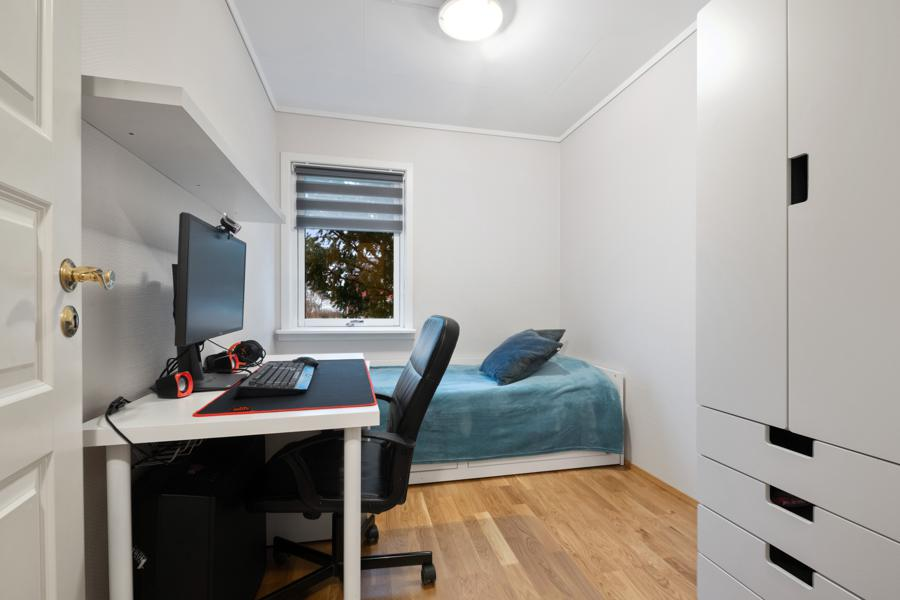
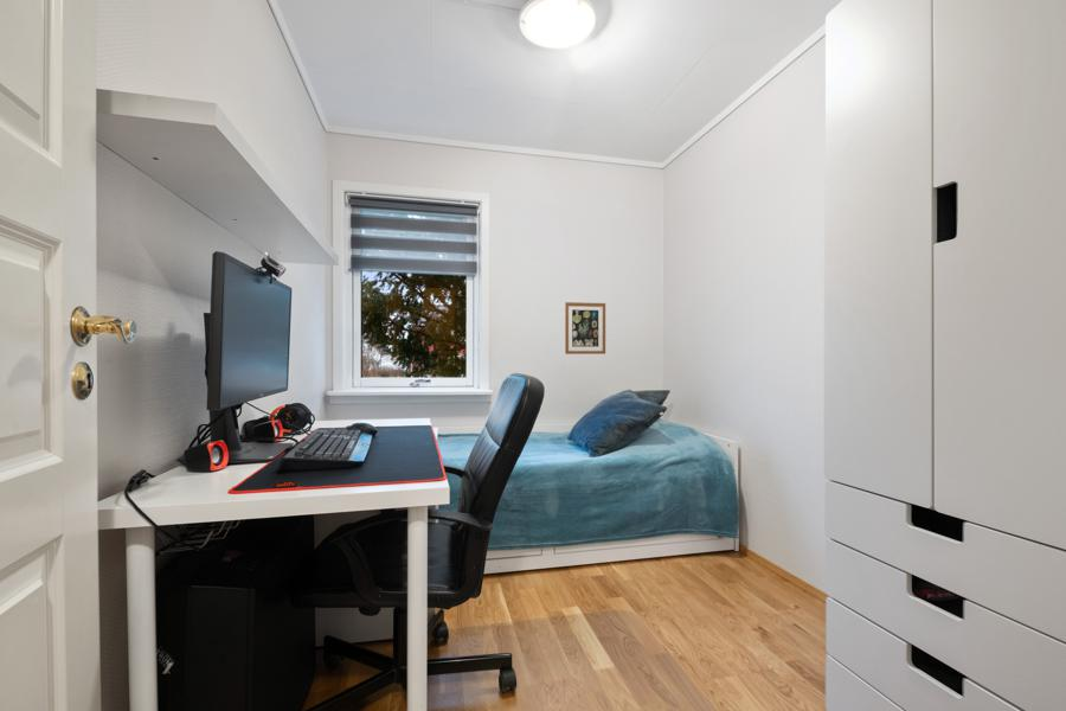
+ wall art (585, 328)
